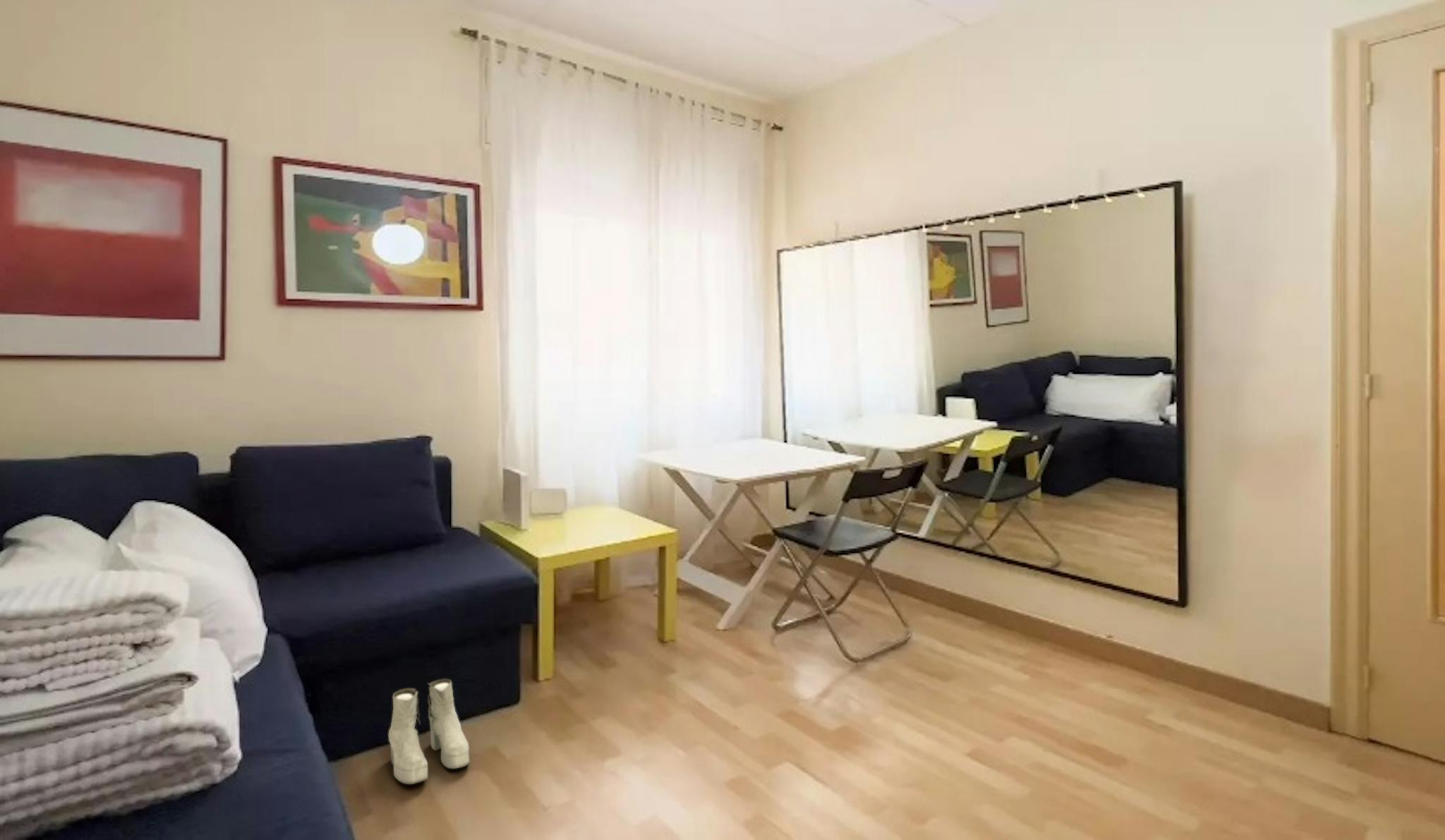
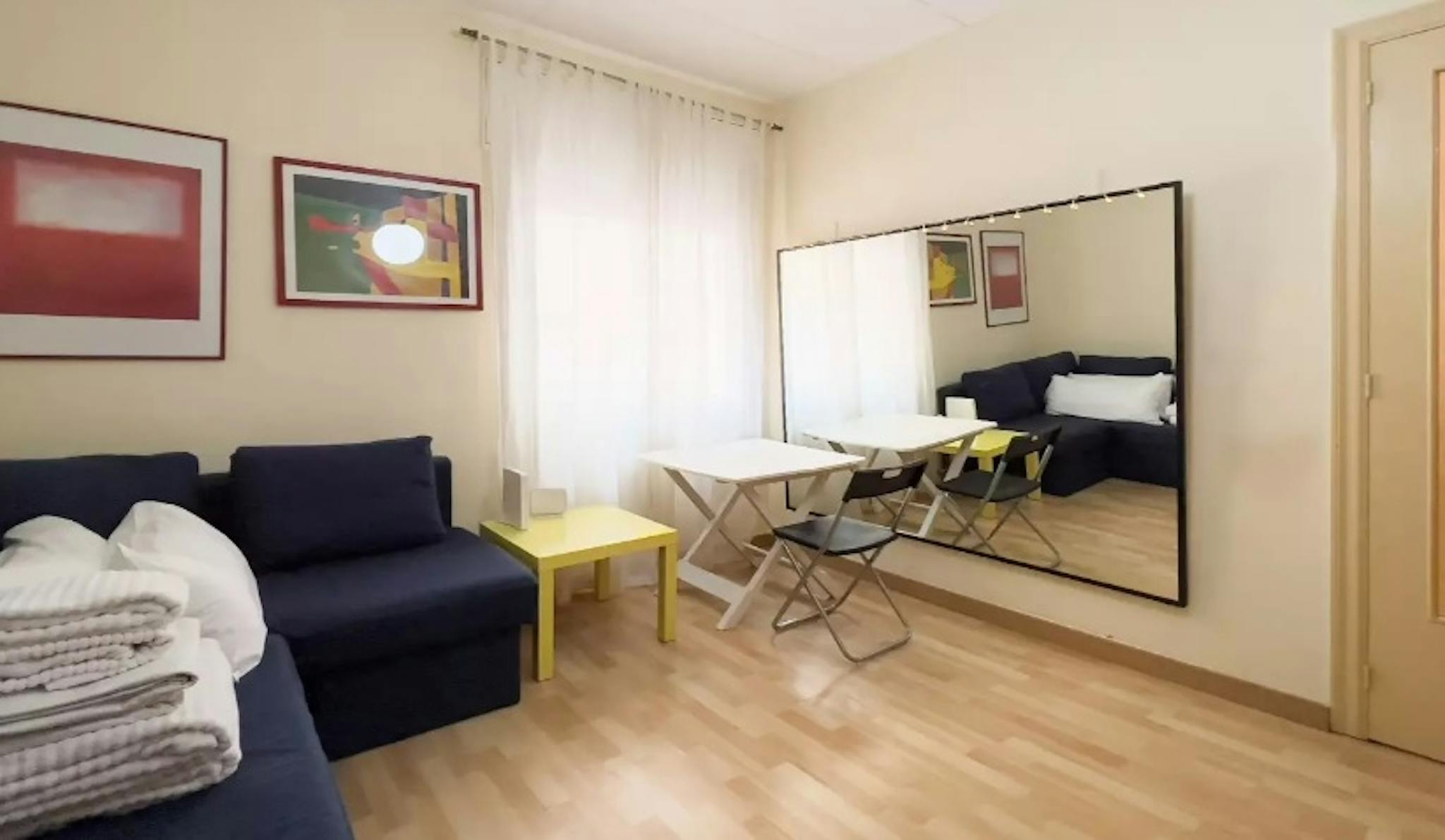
- boots (430, 726)
